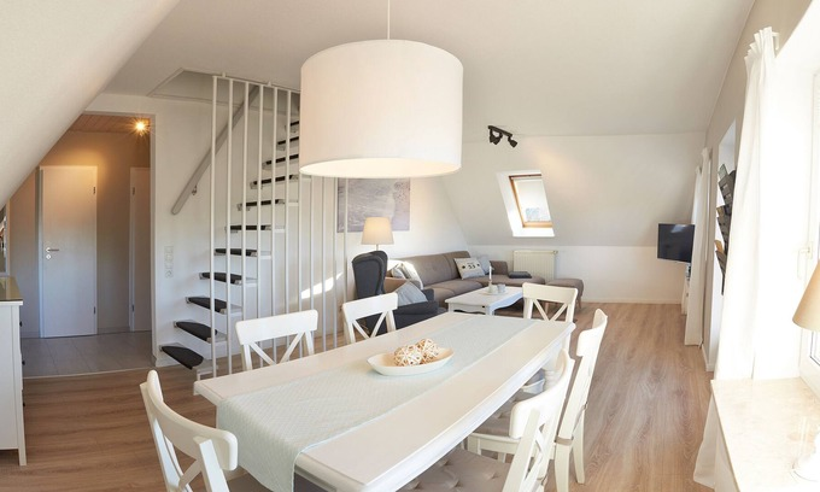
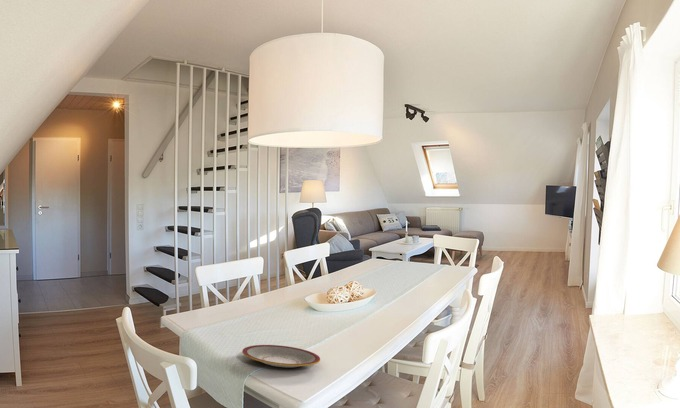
+ plate (280, 357)
